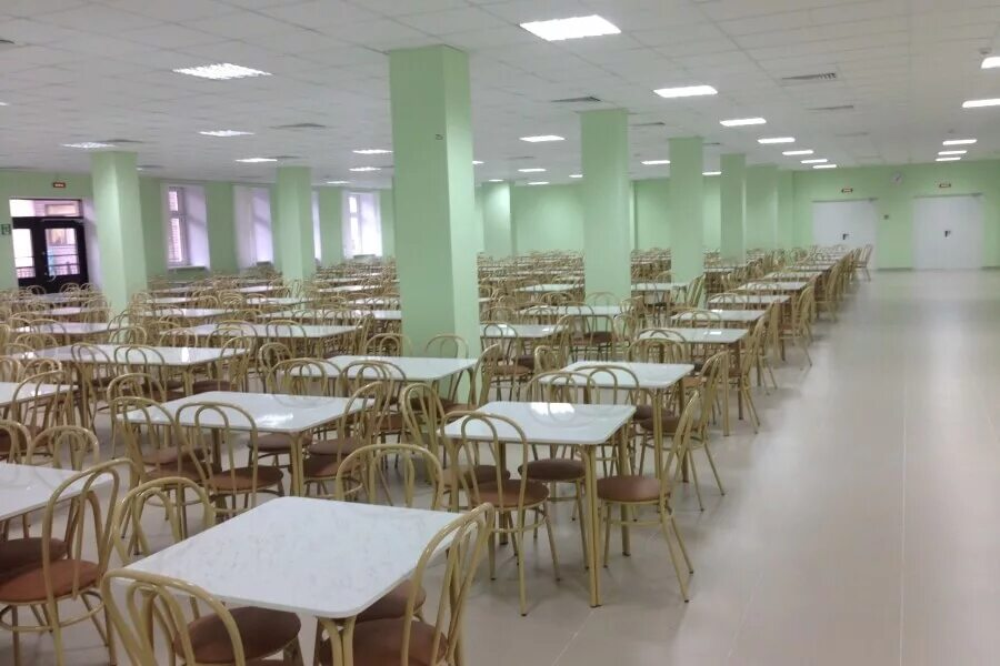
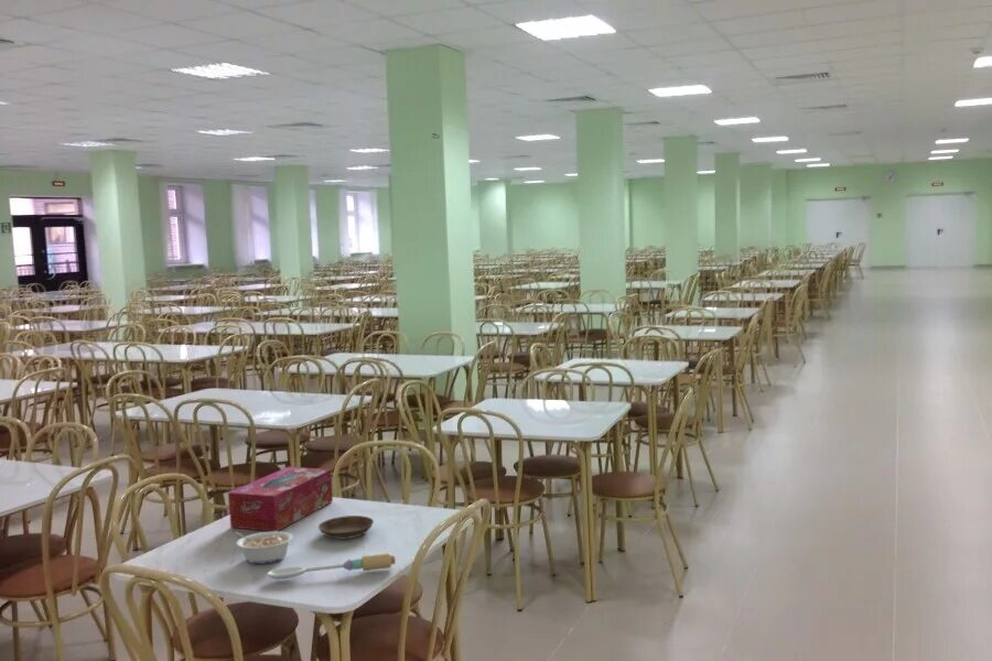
+ saucer (346, 528)
+ spoon (332, 566)
+ tissue box (282, 497)
+ legume (262, 546)
